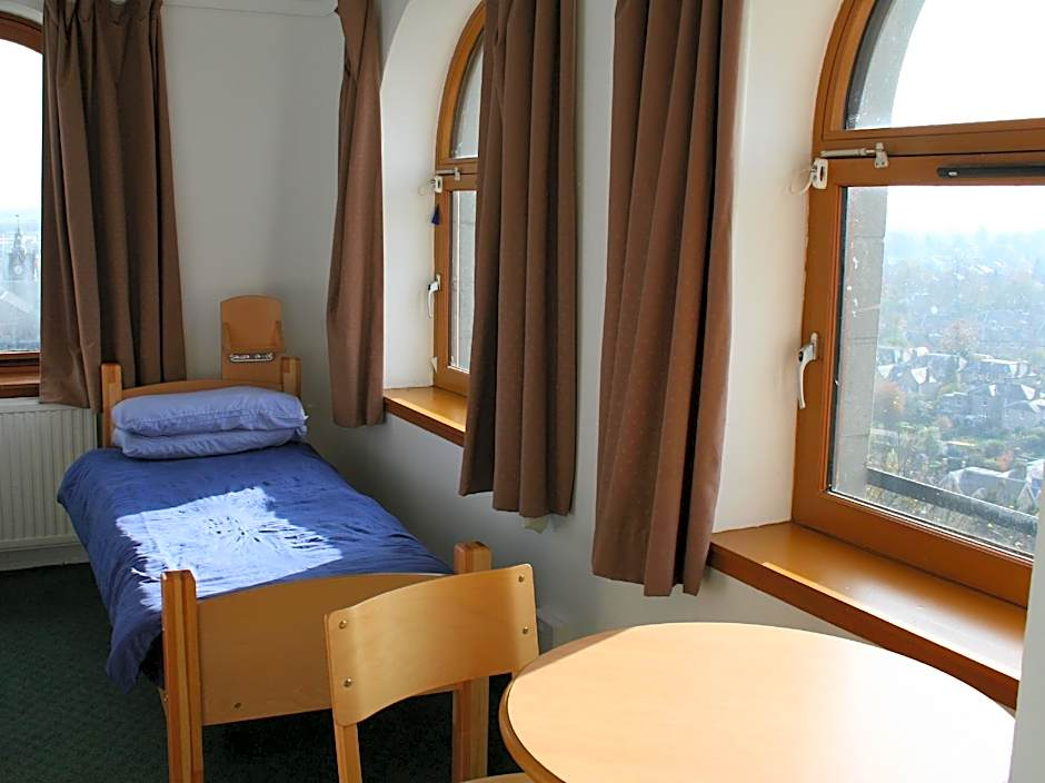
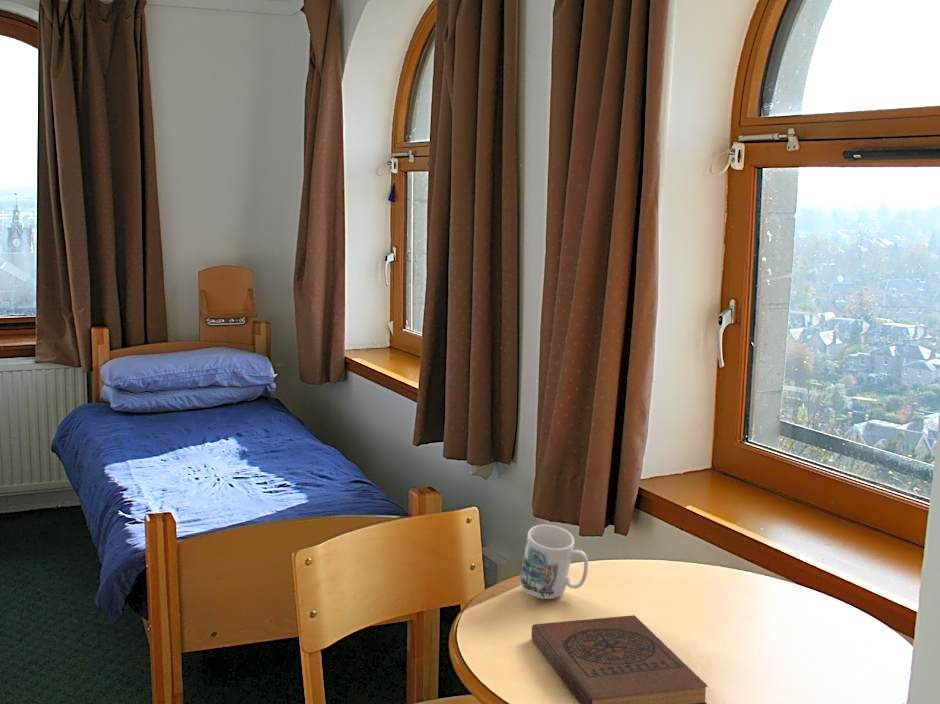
+ mug (554, 561)
+ book (613, 661)
